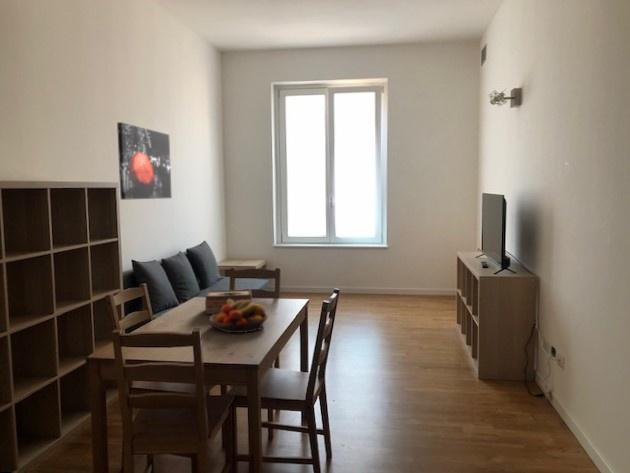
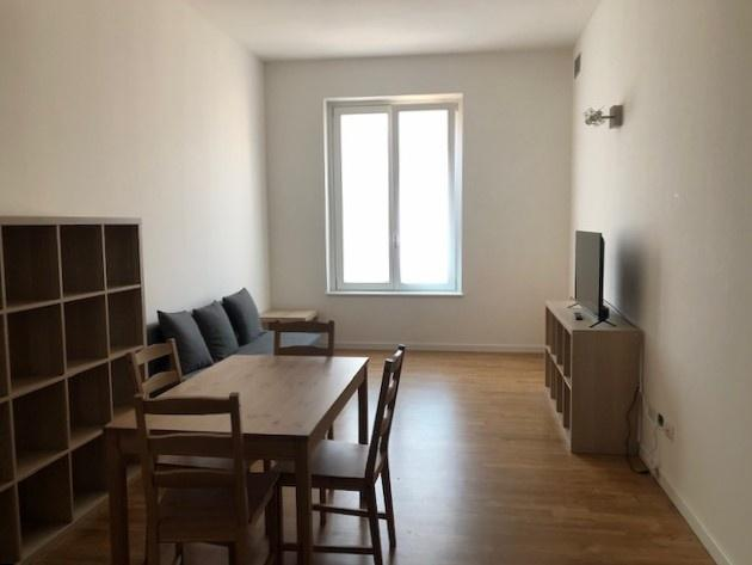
- tissue box (227, 300)
- fruit bowl (238, 314)
- wall art (147, 164)
